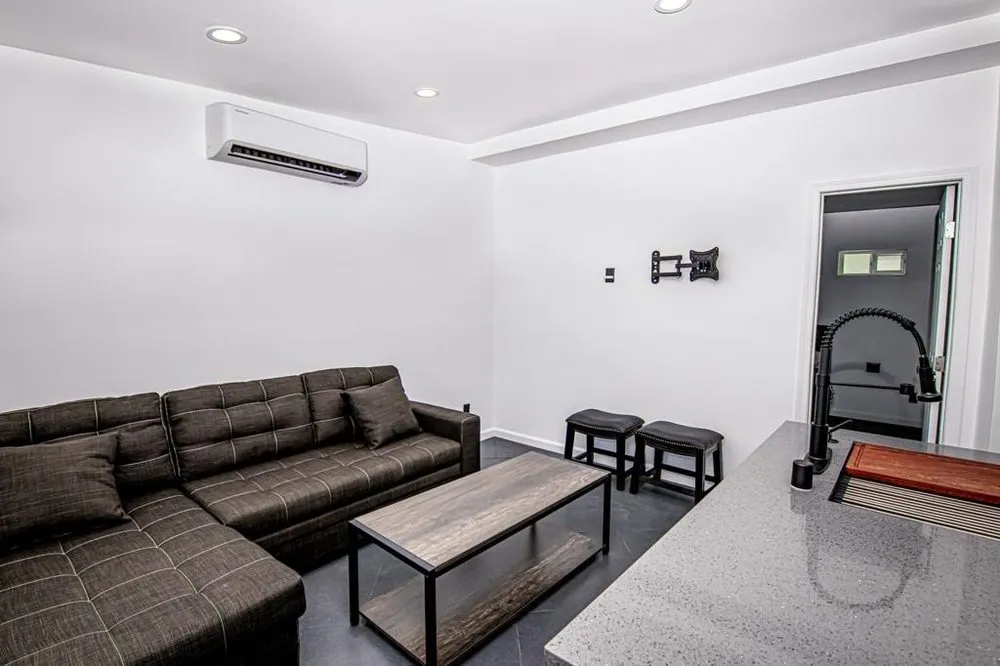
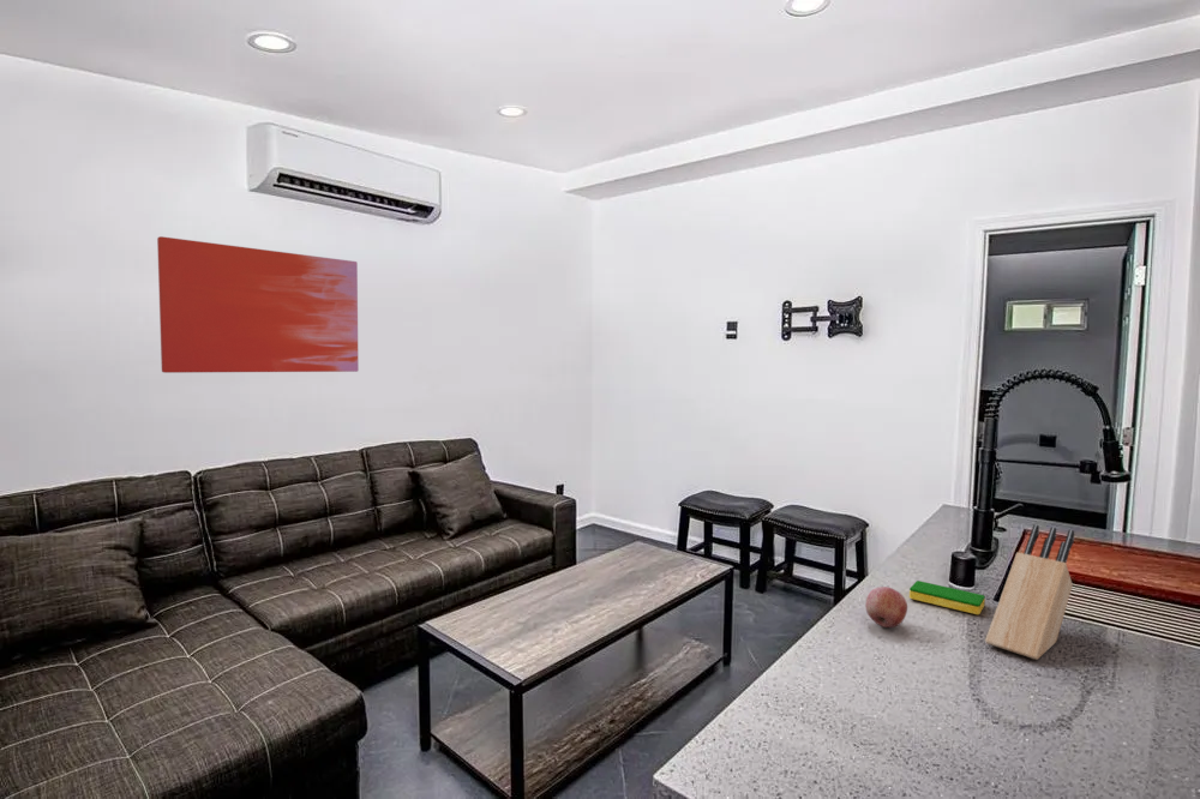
+ wall art (268, 311)
+ knife block (1034, 584)
+ dish sponge (946, 596)
+ fruit (886, 606)
